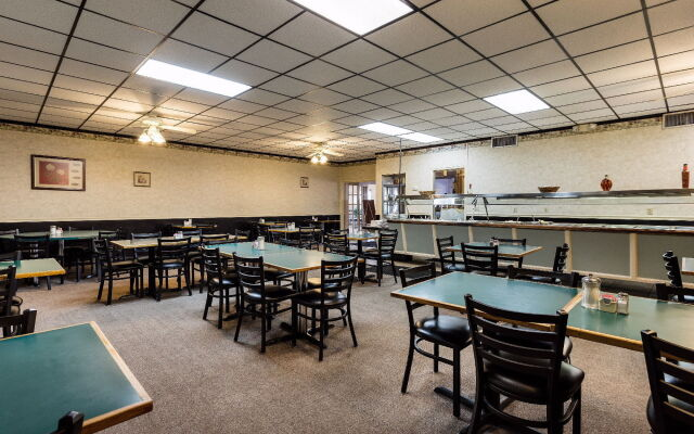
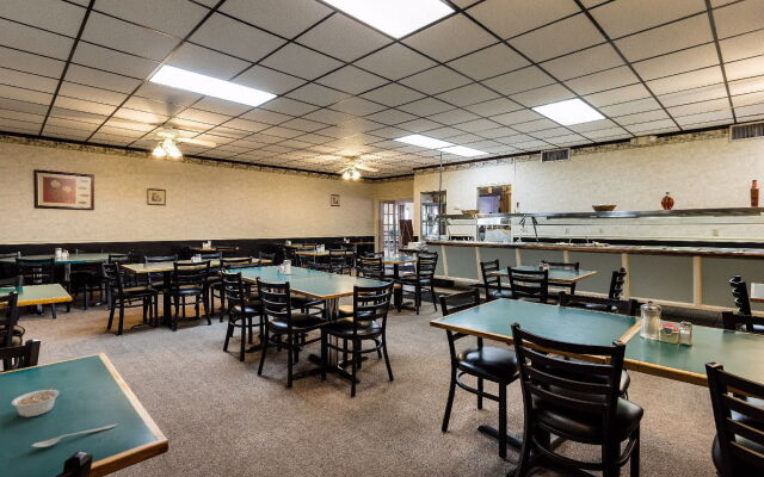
+ legume (36, 402)
+ spoon (76, 433)
